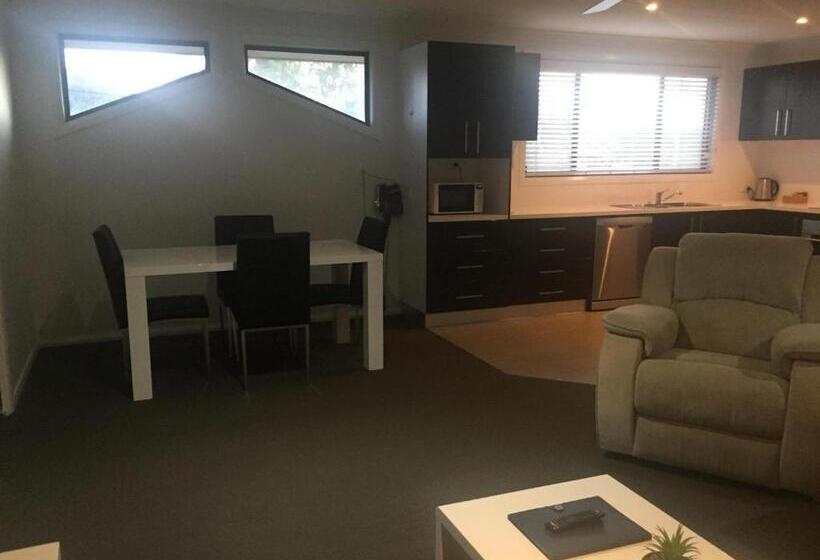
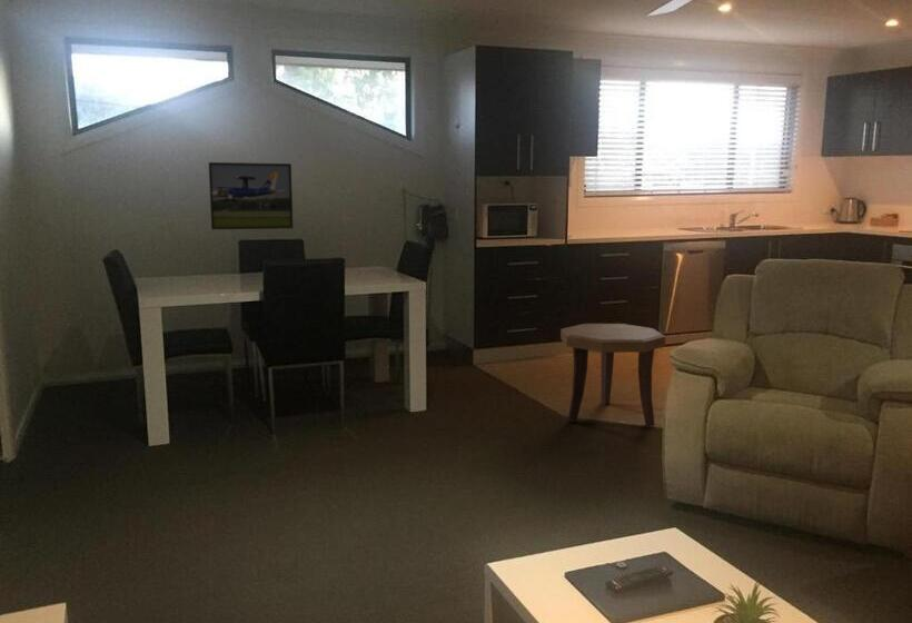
+ side table (609, 374)
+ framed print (251, 196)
